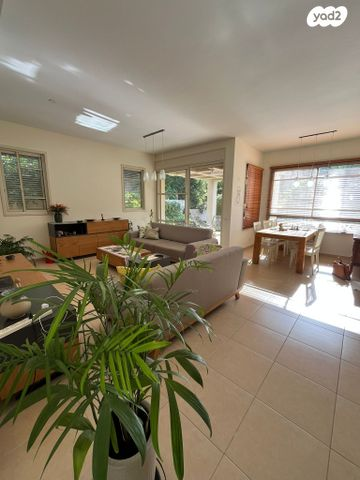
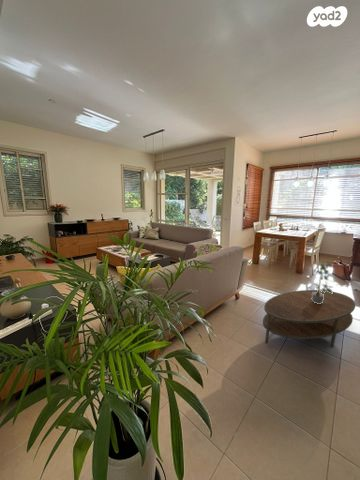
+ coffee table (308, 317)
+ potted plant (325, 282)
